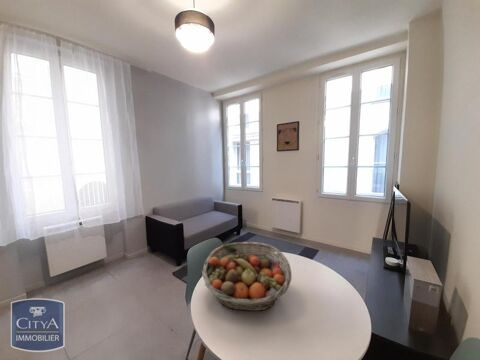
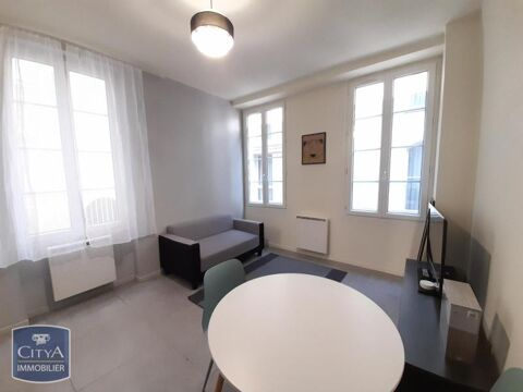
- fruit basket (246, 273)
